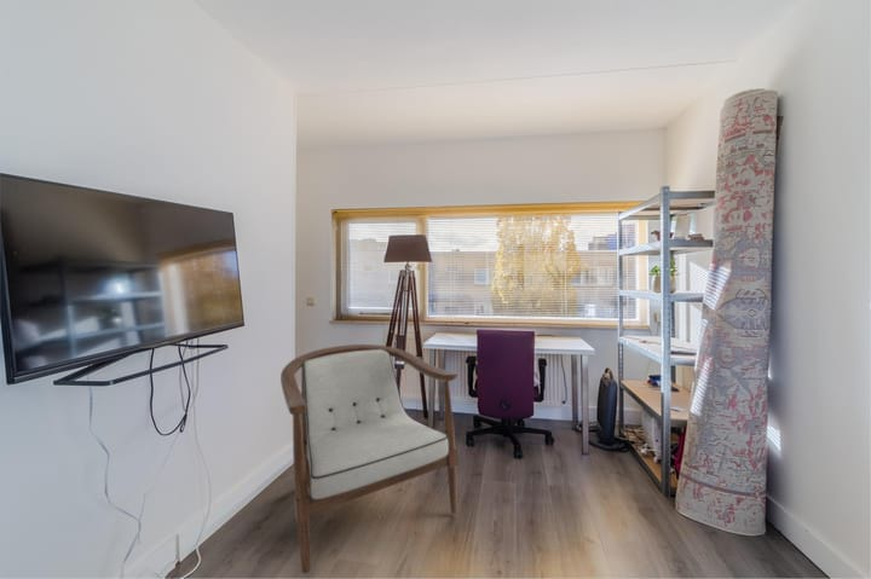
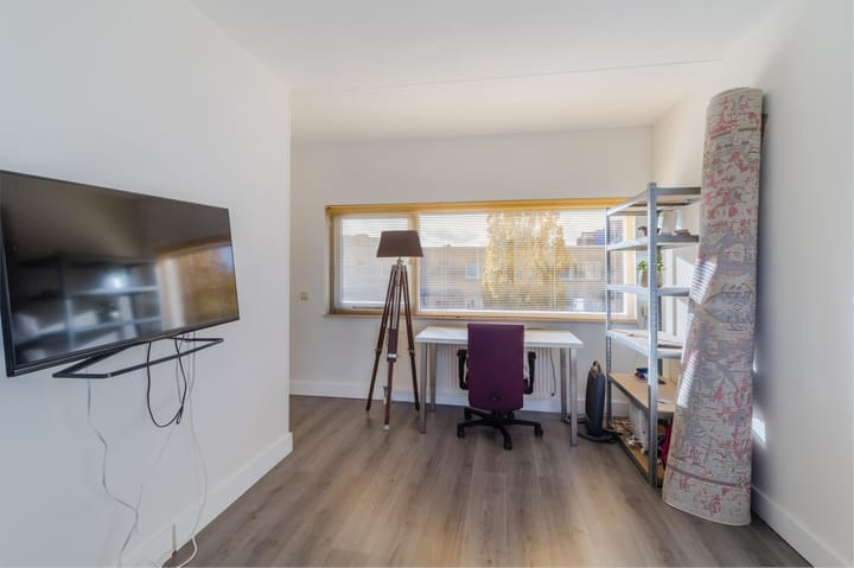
- armchair (360, 432)
